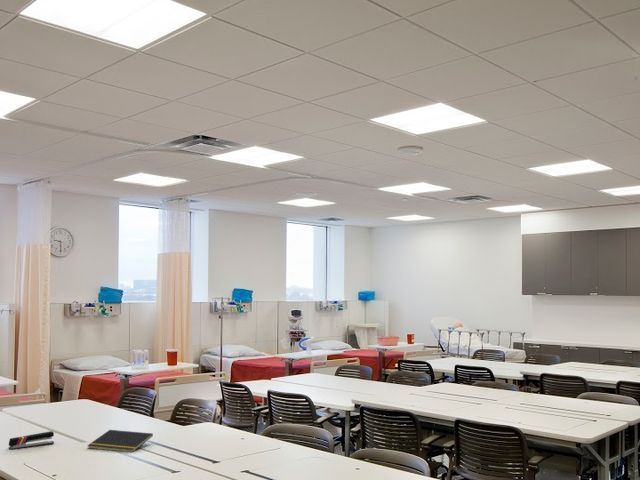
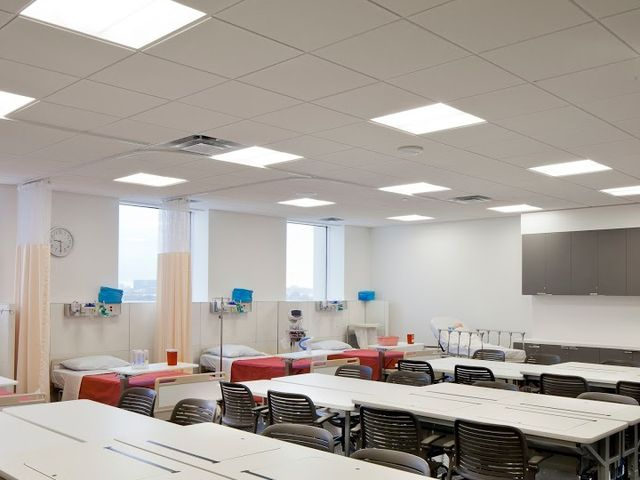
- stapler (31, 440)
- notepad (120, 440)
